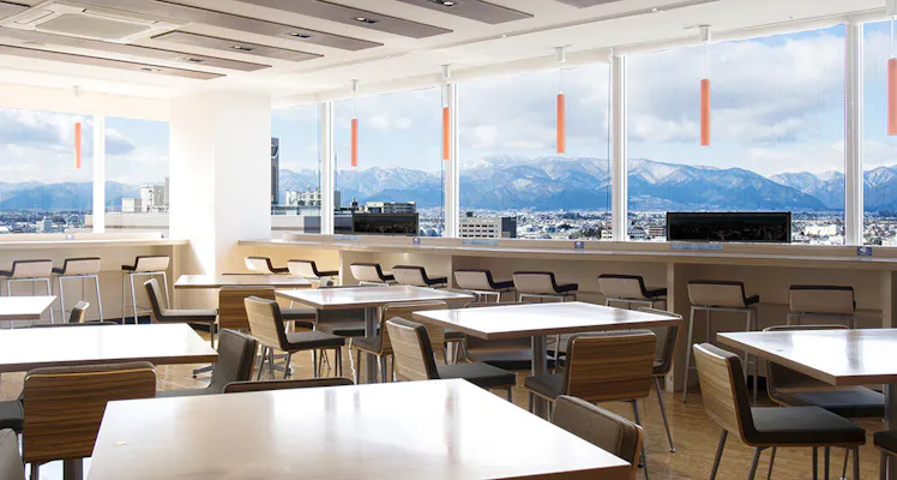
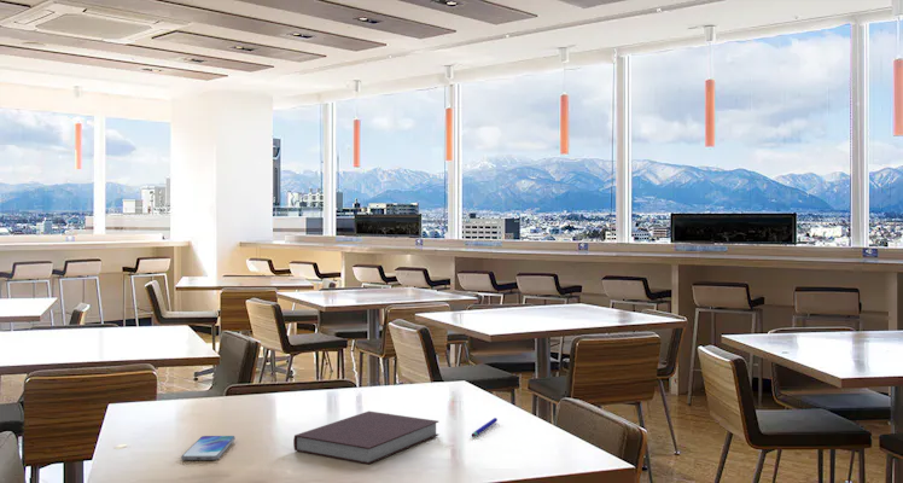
+ notebook (368, 435)
+ pen (484, 426)
+ smartphone (209, 447)
